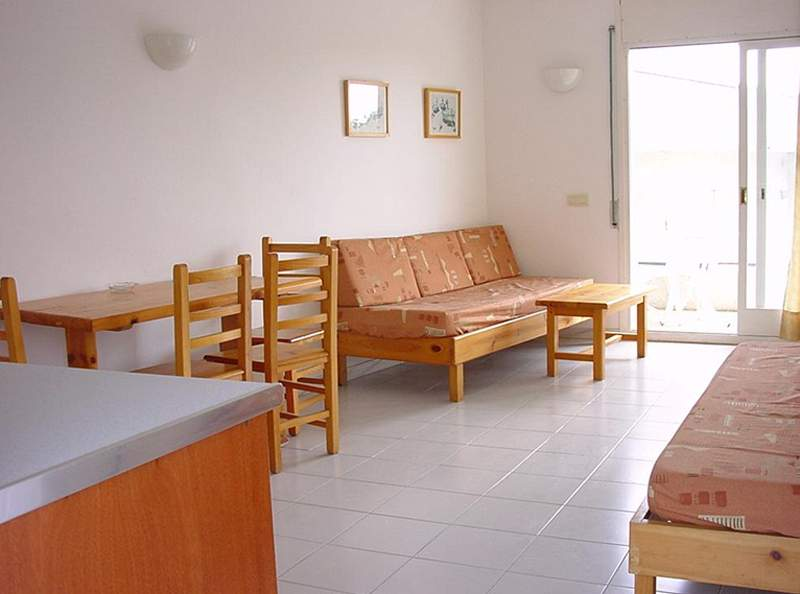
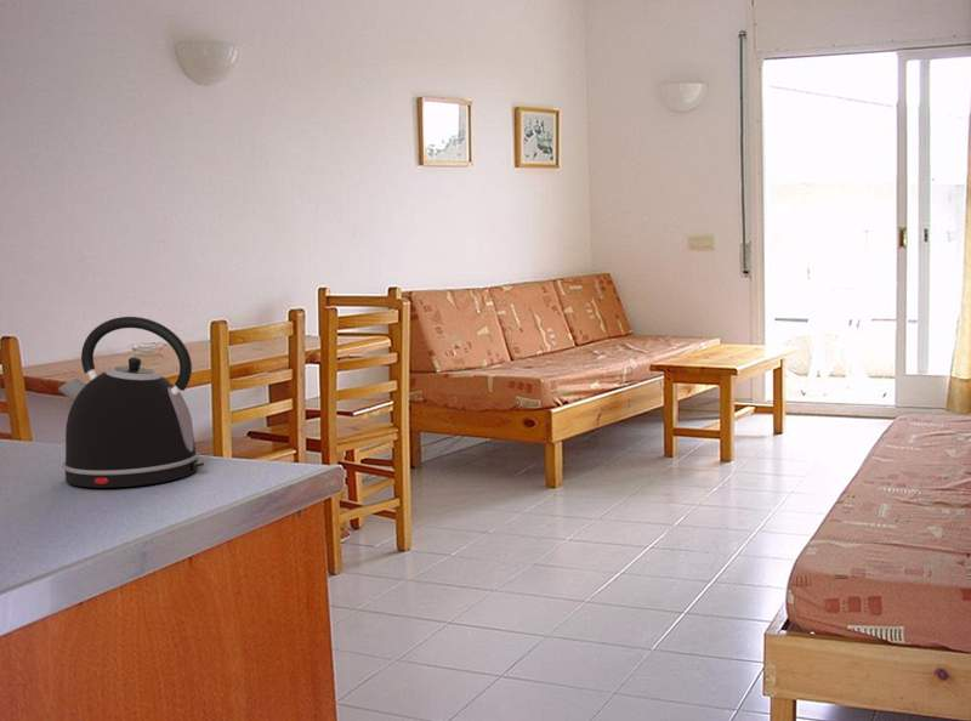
+ kettle (129, 396)
